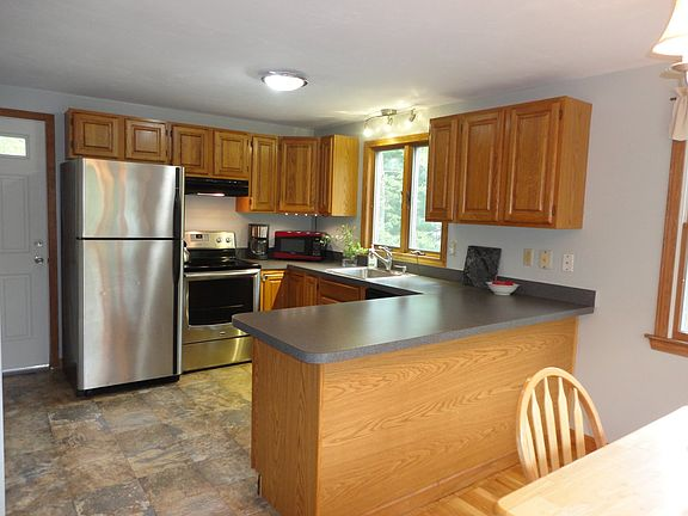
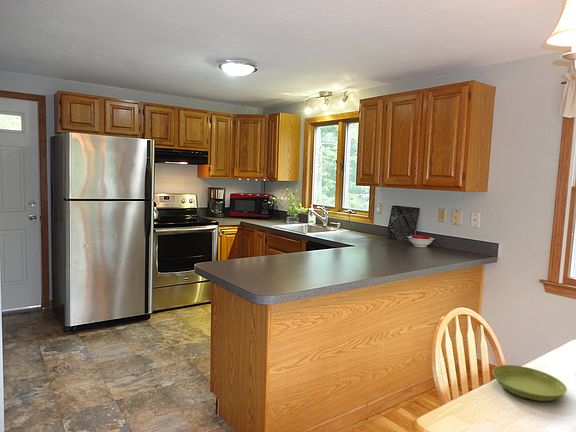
+ saucer (527, 383)
